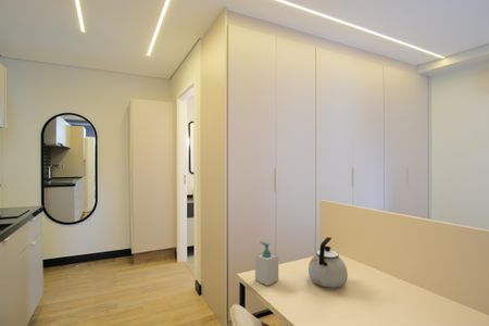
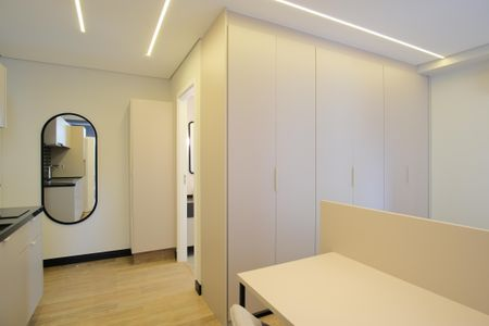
- soap bottle (266, 261)
- kettle (327, 260)
